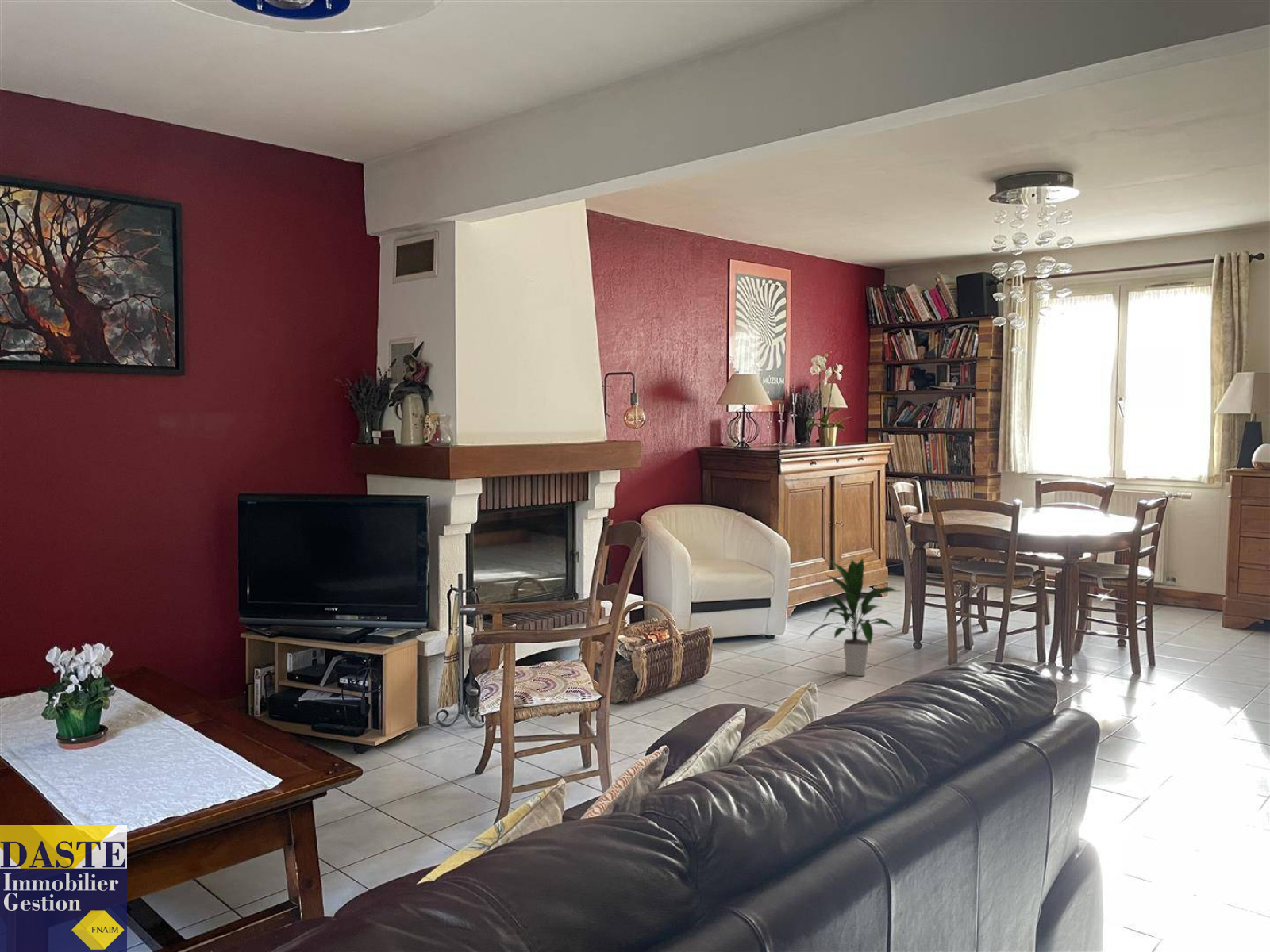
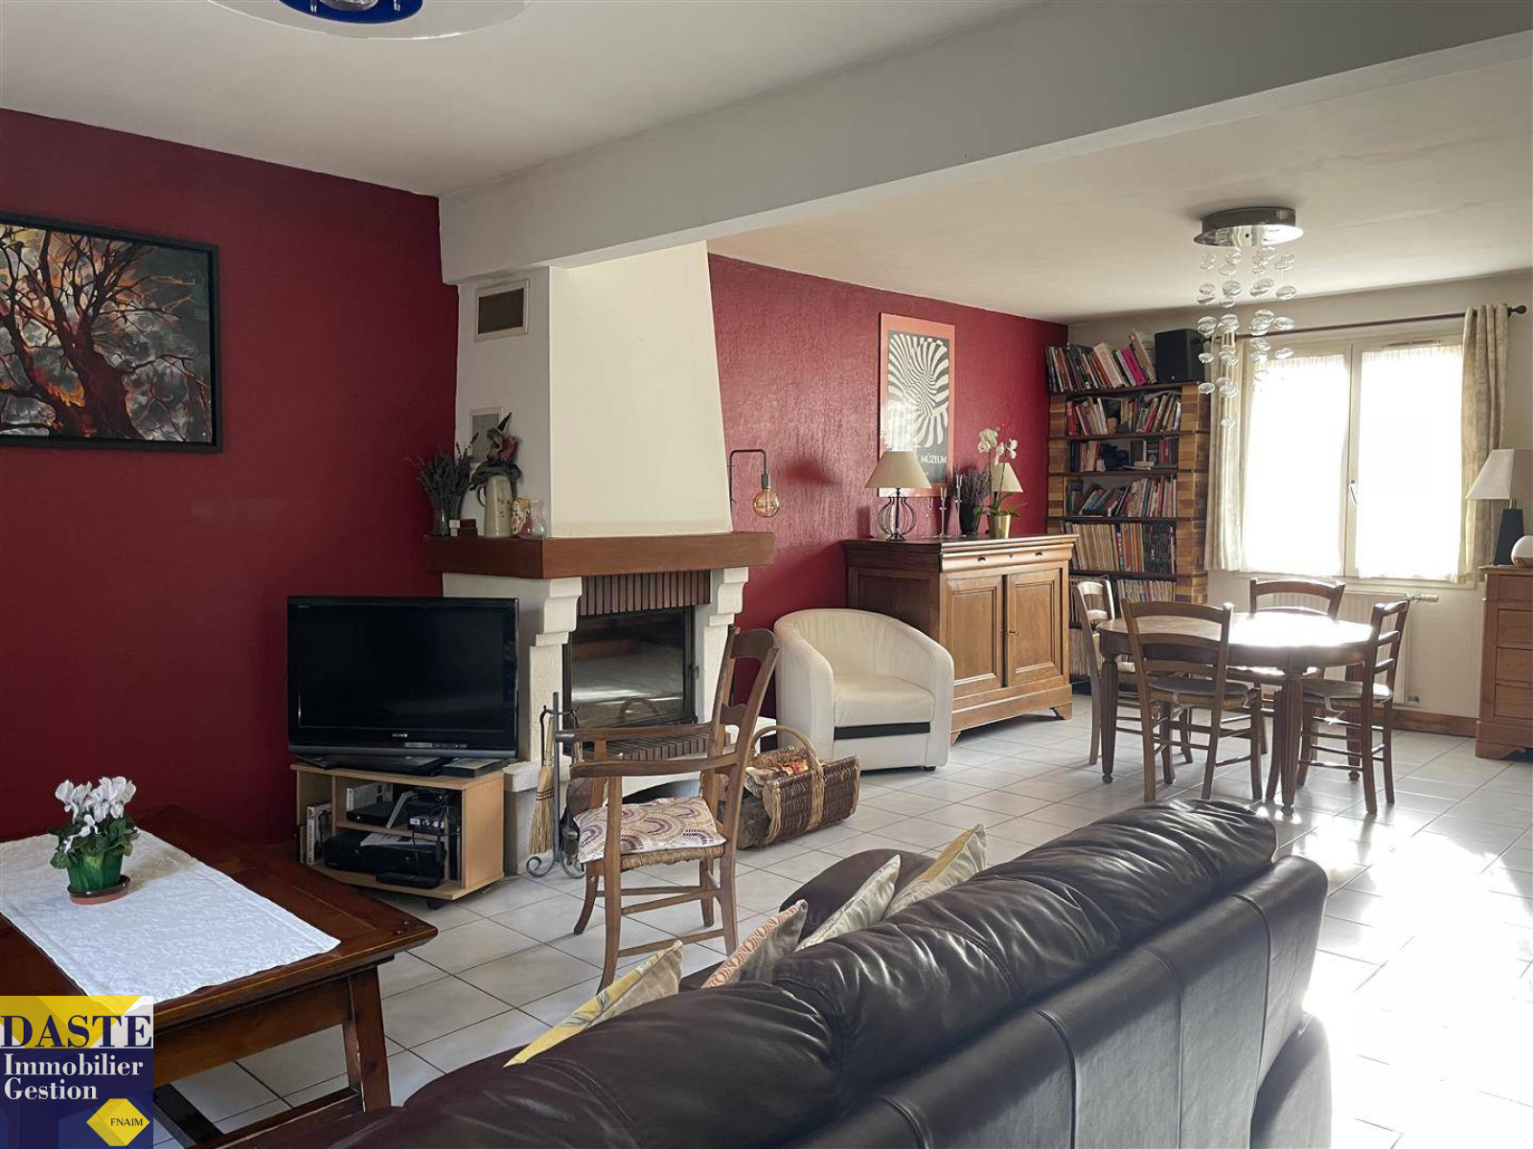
- indoor plant (852, 613)
